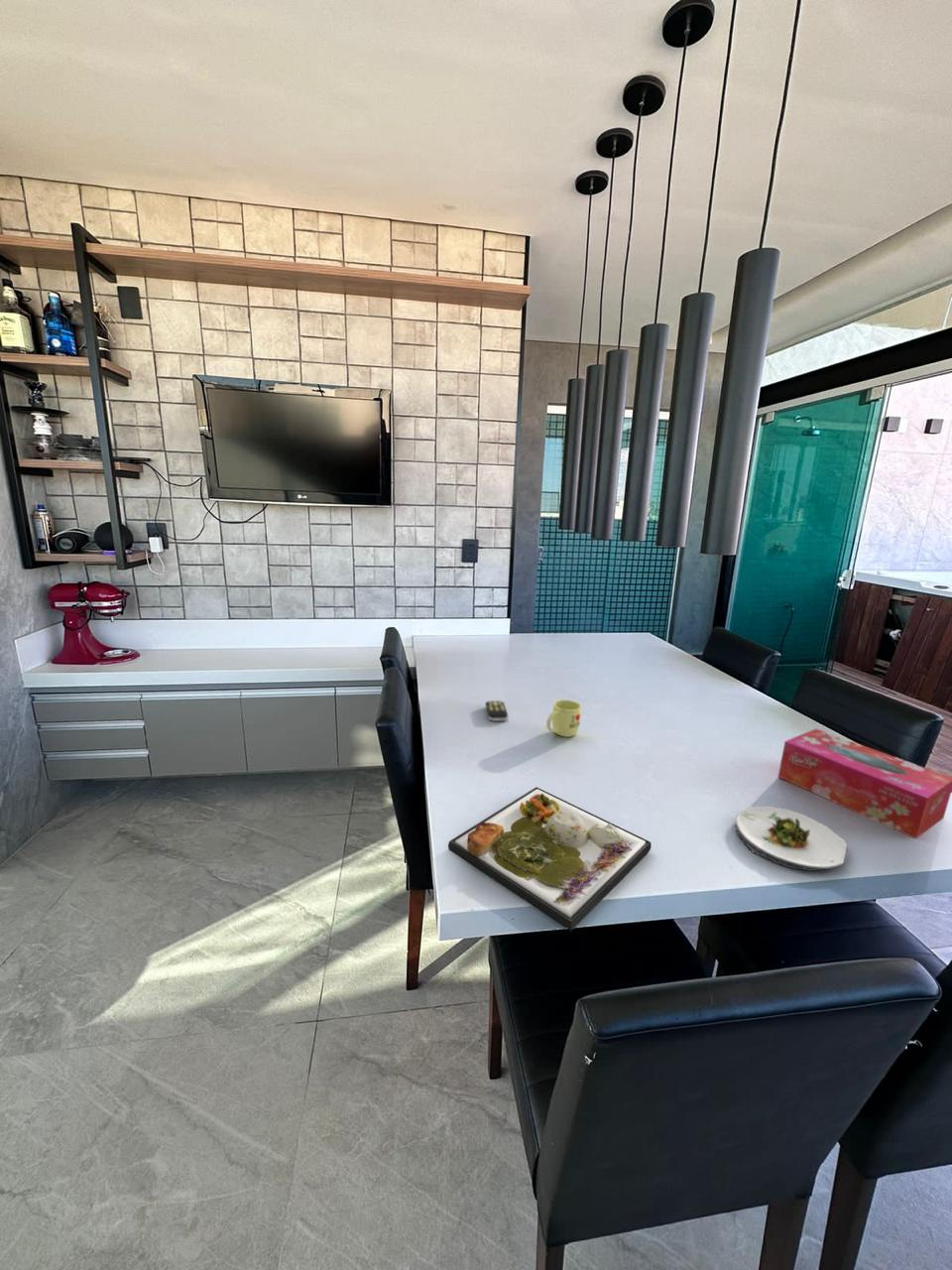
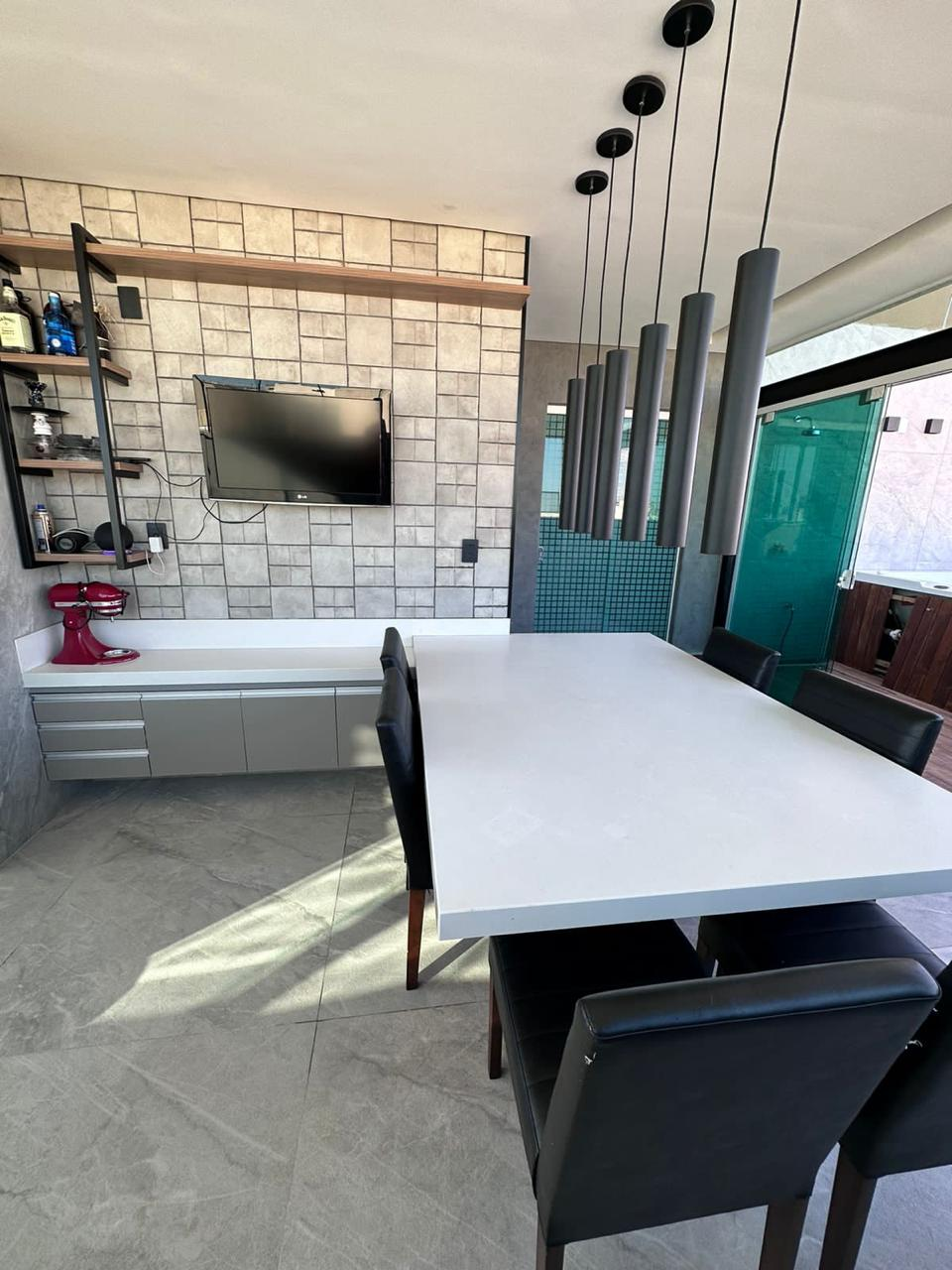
- tissue box (860, 777)
- mug (562, 720)
- remote control (496, 709)
- dinner plate (550, 839)
- salad plate (788, 830)
